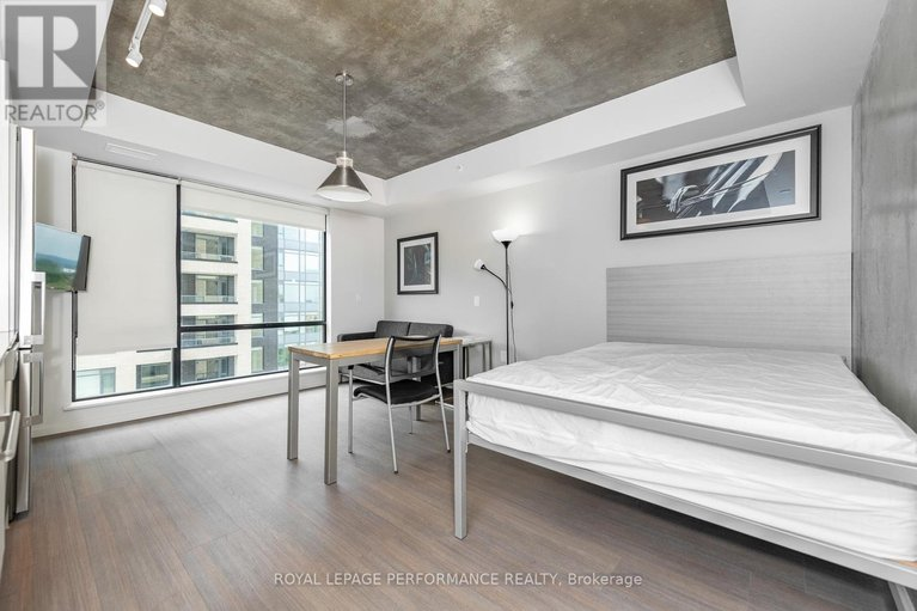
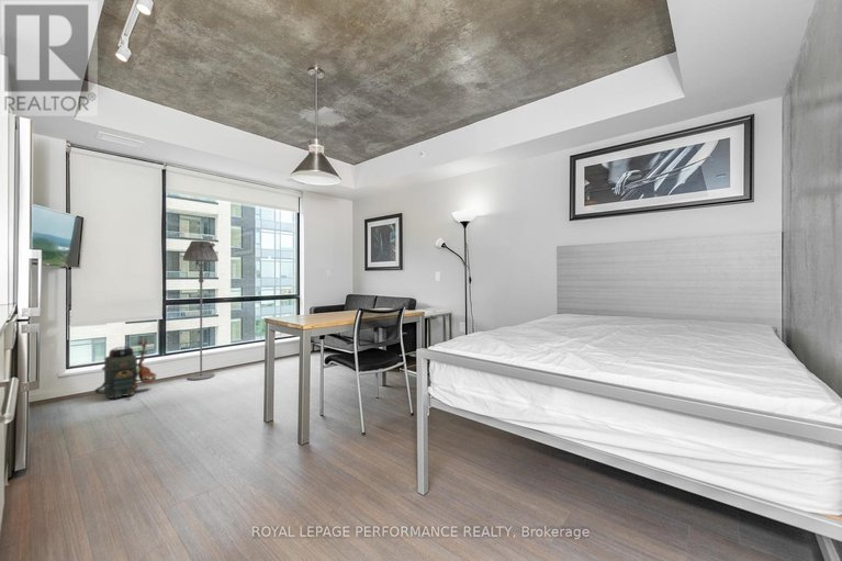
+ floor lamp (201, 308)
+ backpack (127, 367)
